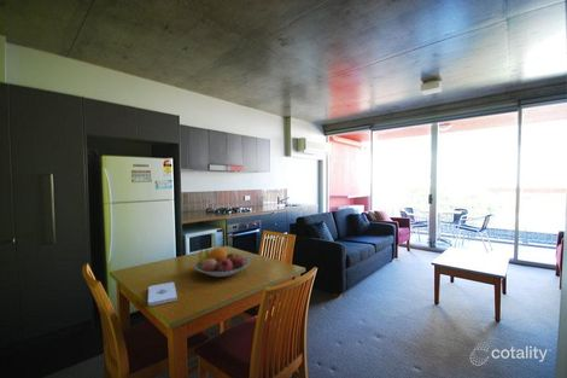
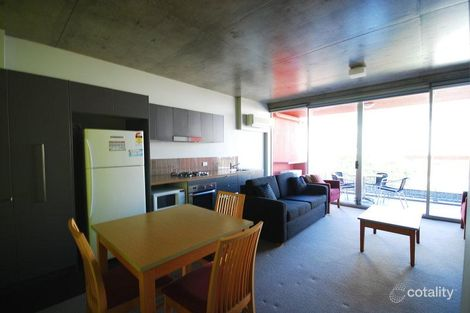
- fruit bowl (222, 260)
- notepad (162, 292)
